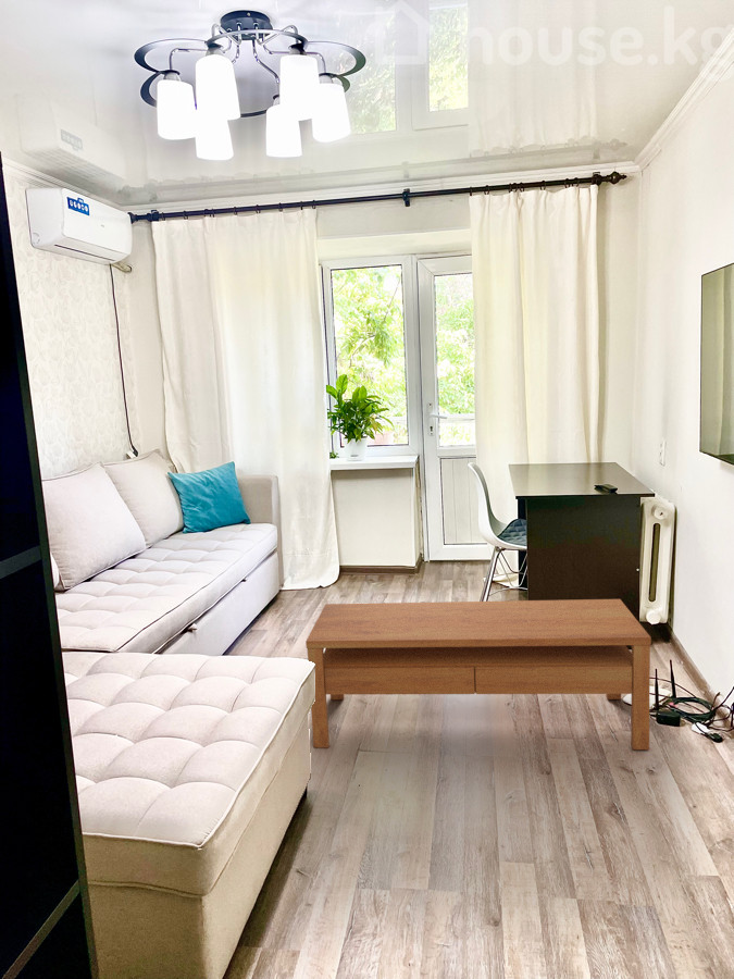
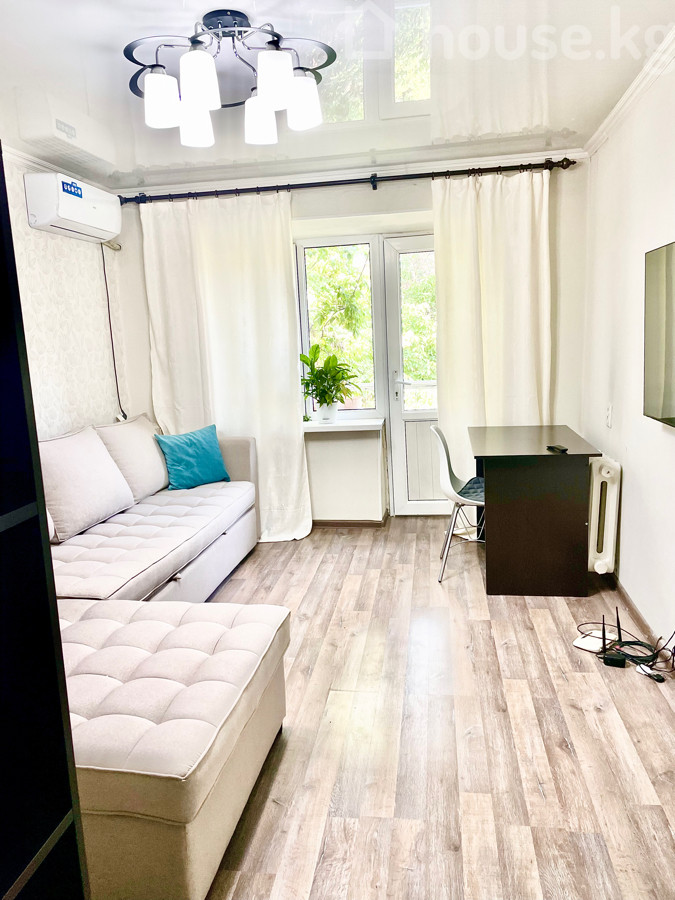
- coffee table (473, 670)
